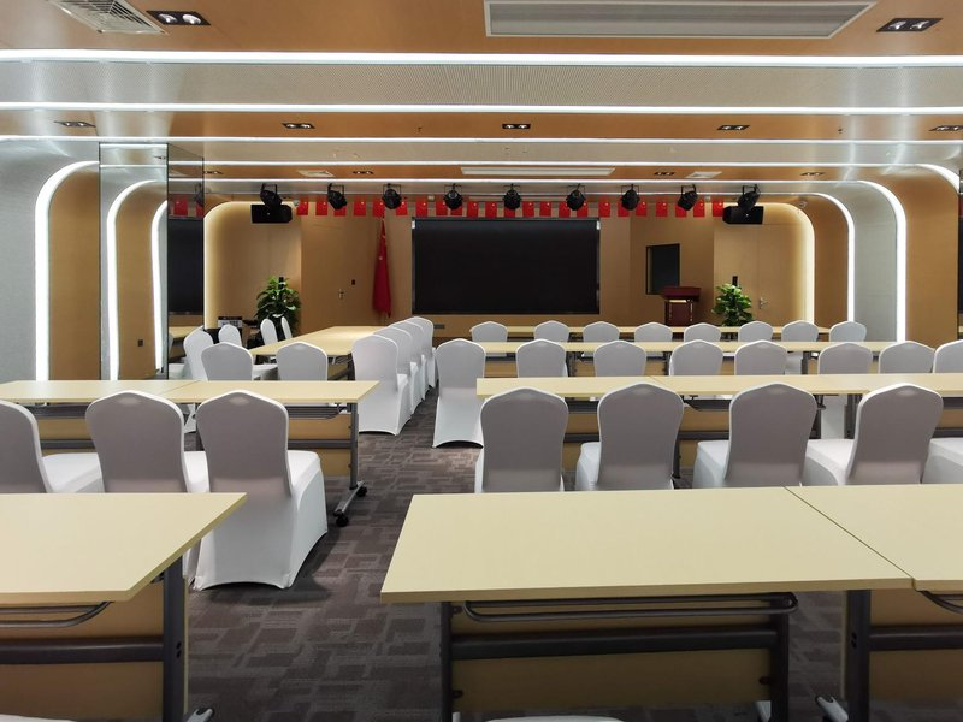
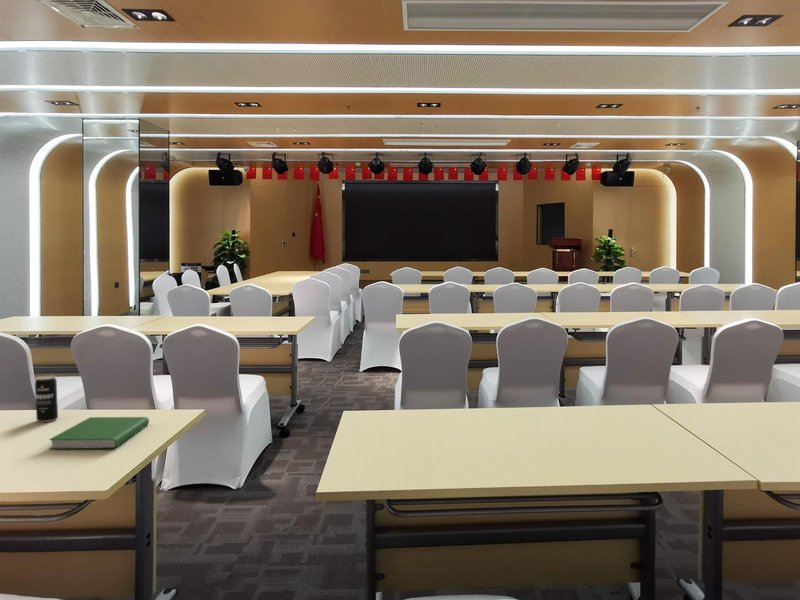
+ hardcover book (102, 431)
+ beverage can (46, 398)
